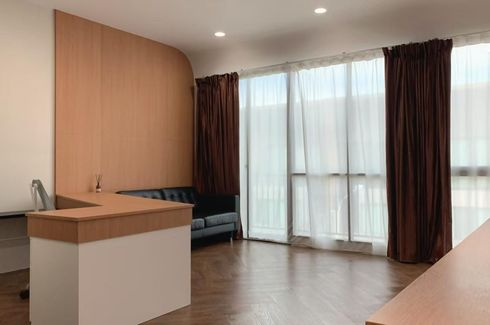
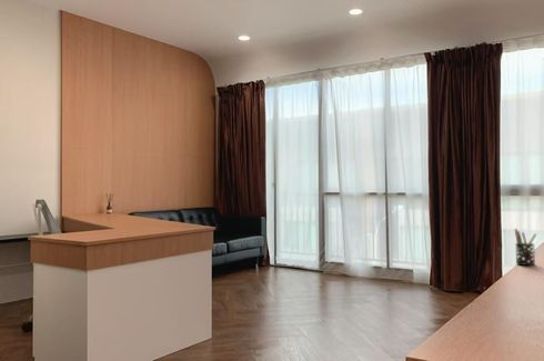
+ pen holder (523, 247)
